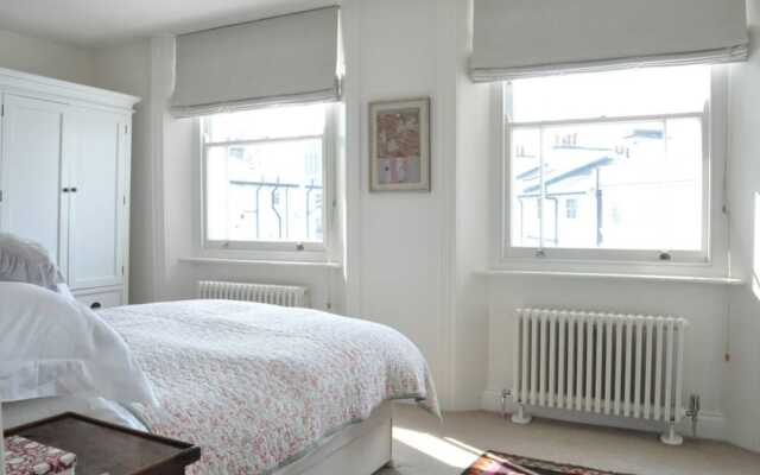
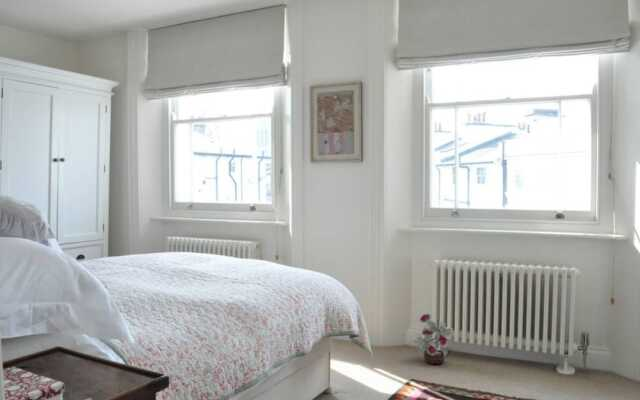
+ decorative plant (433, 338)
